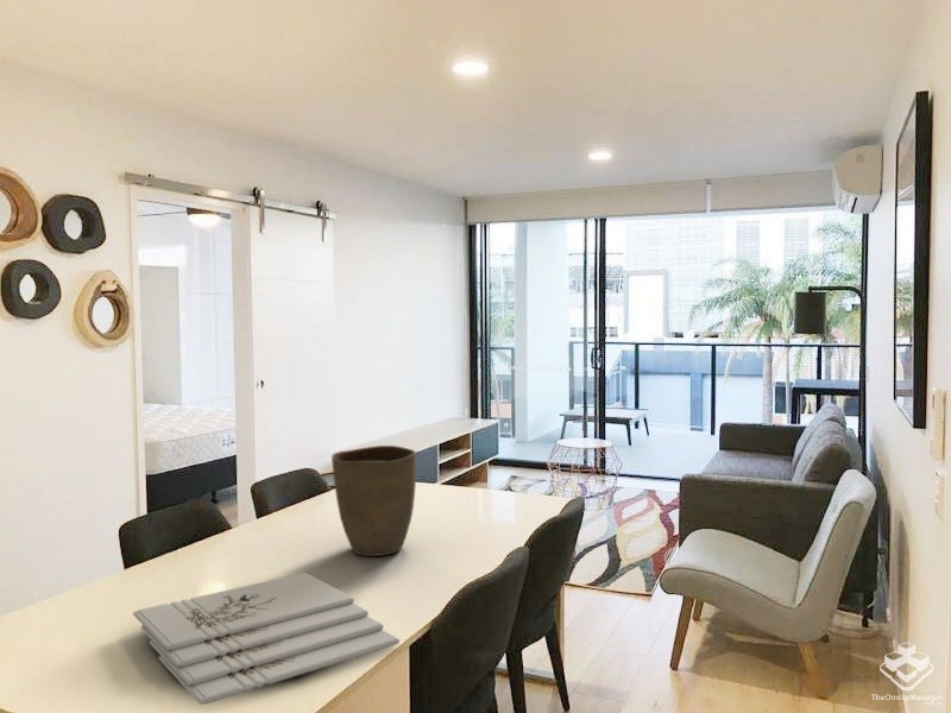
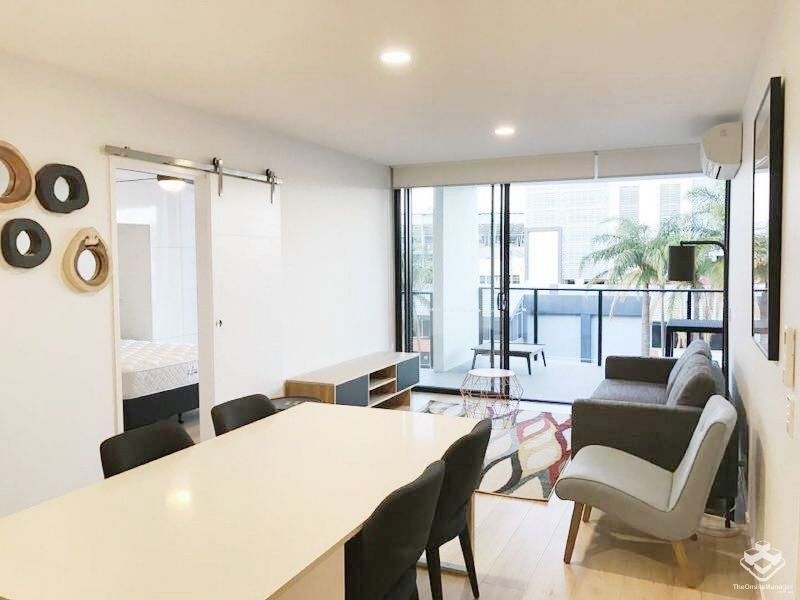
- vase (374, 500)
- placemat (263, 626)
